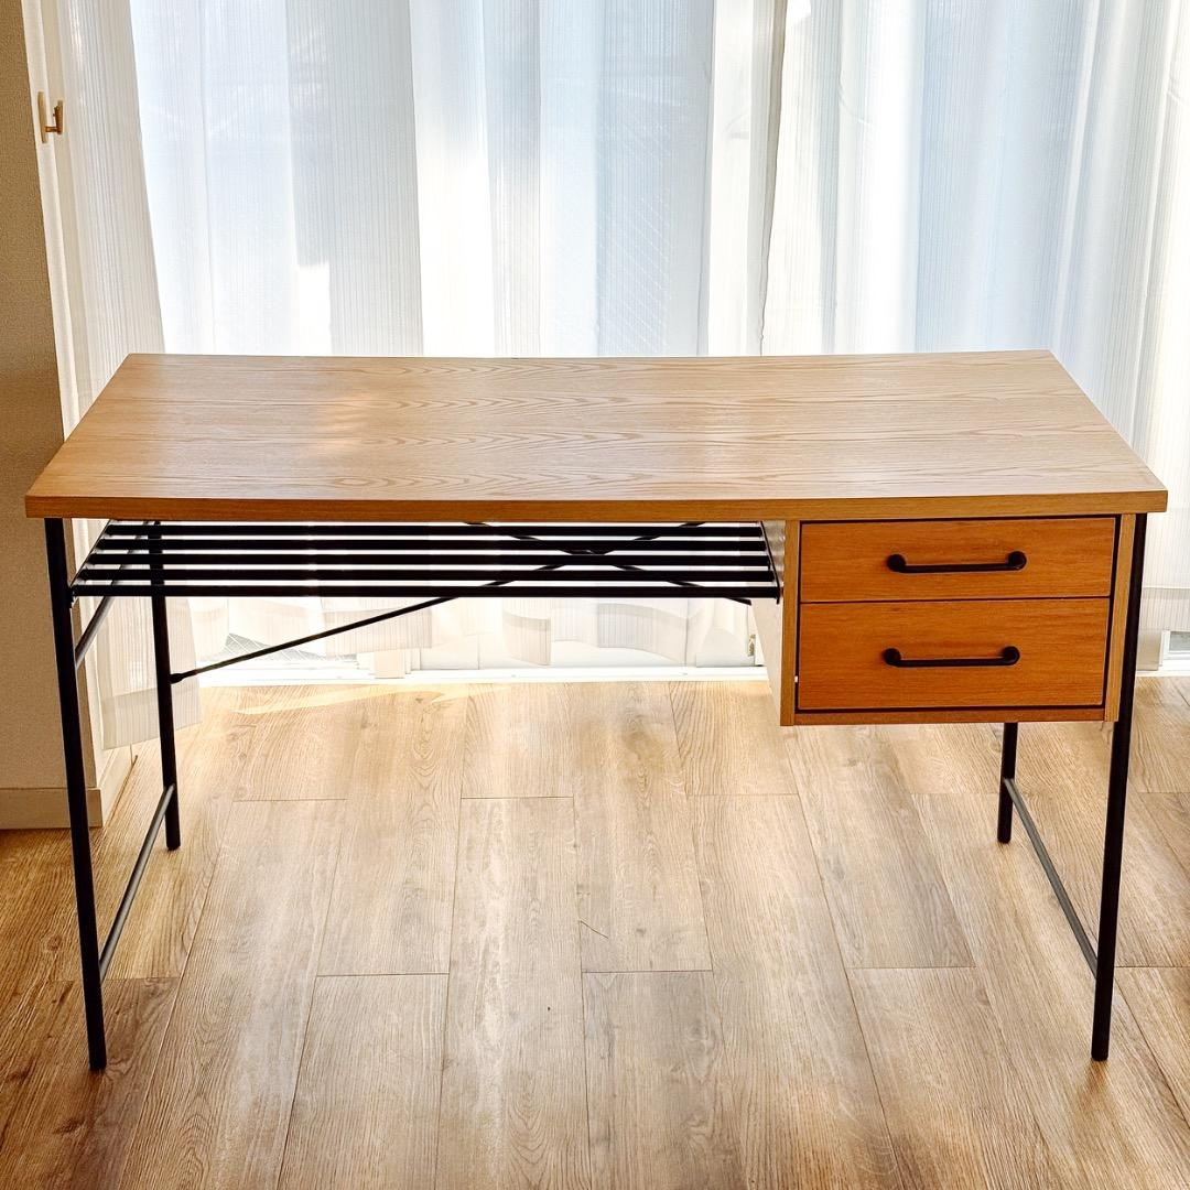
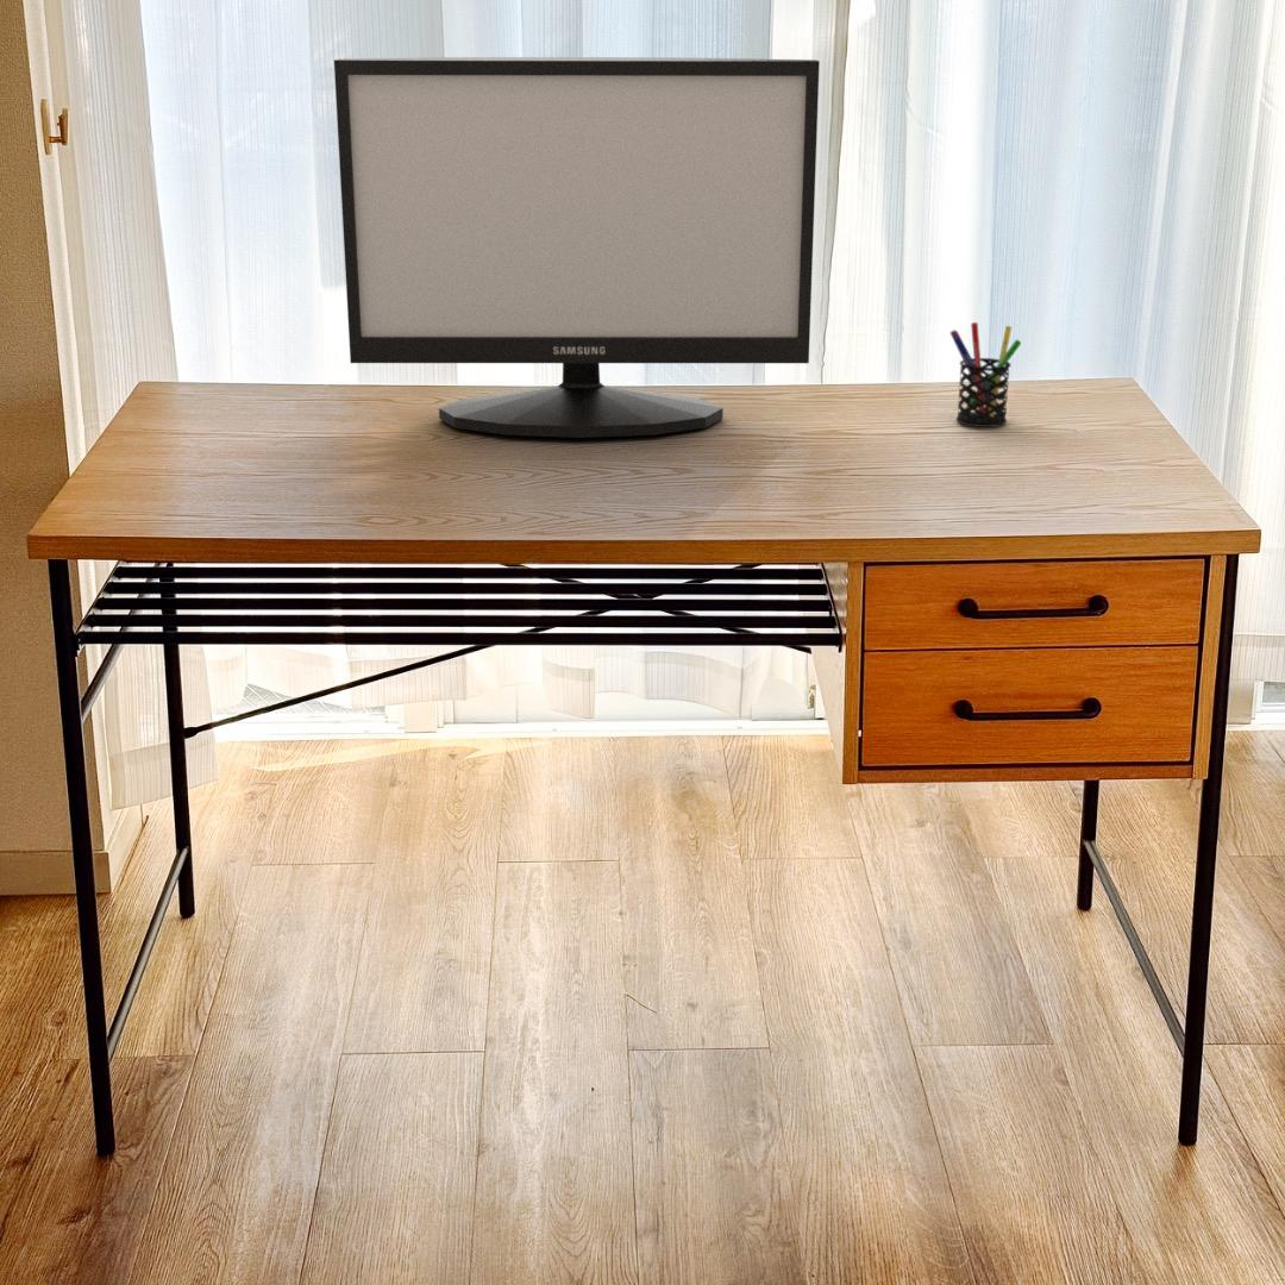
+ pen holder (988, 370)
+ monitor (579, 245)
